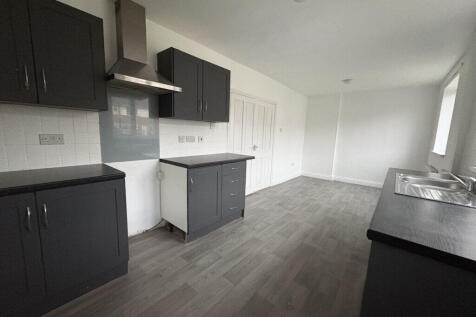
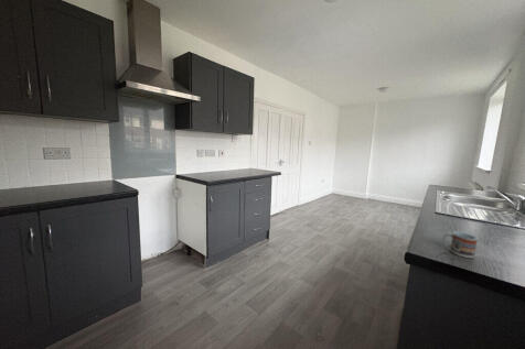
+ cup (458, 242)
